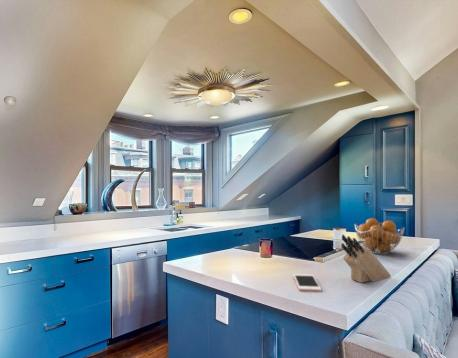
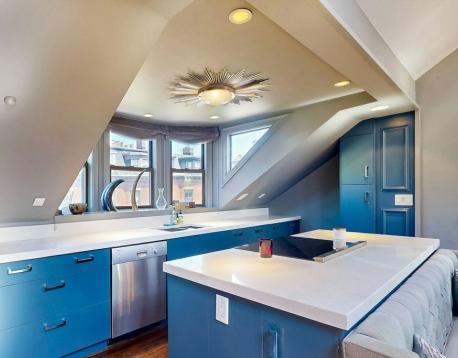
- cell phone (306, 282)
- knife block (364, 256)
- fruit basket (378, 235)
